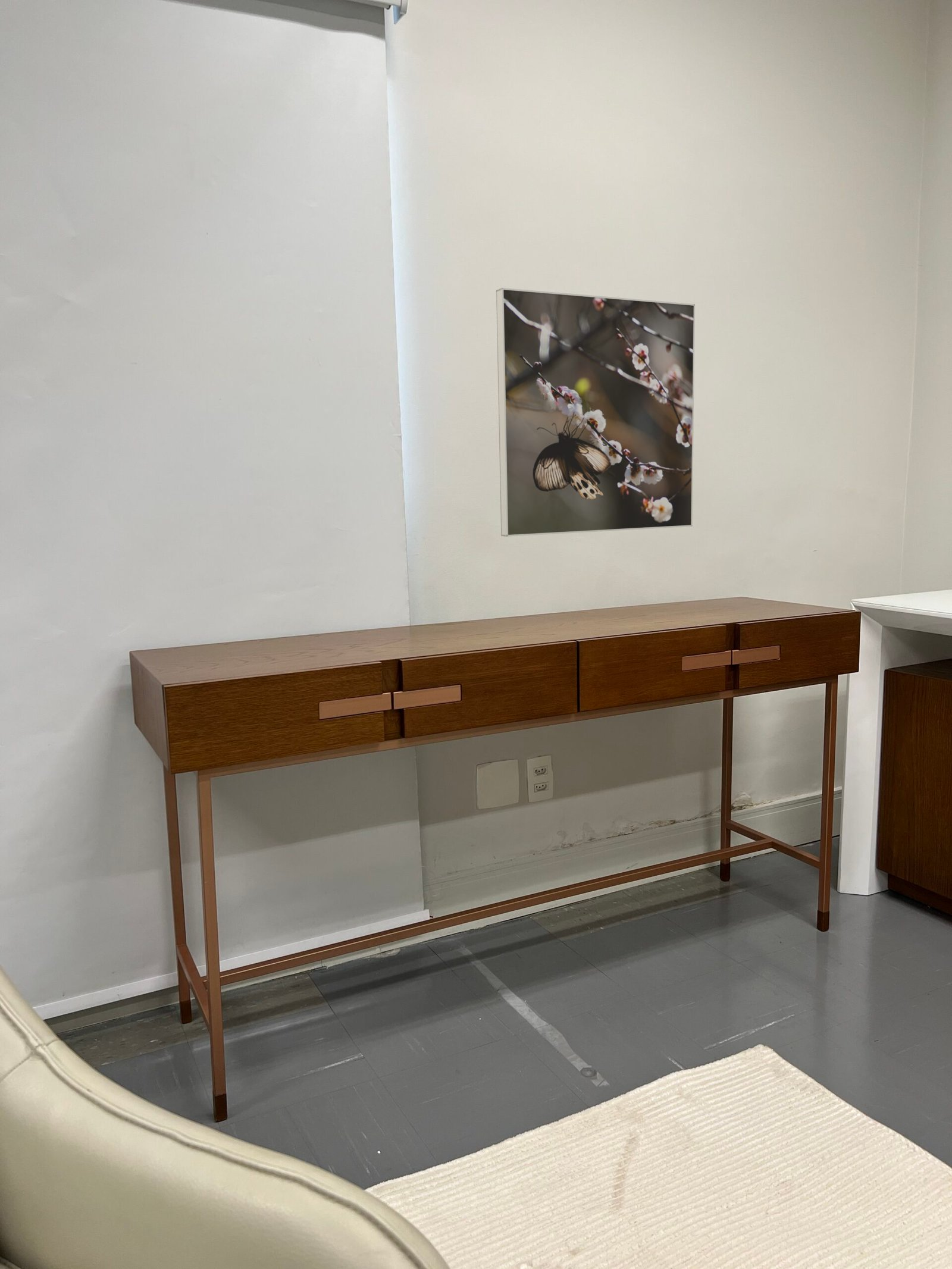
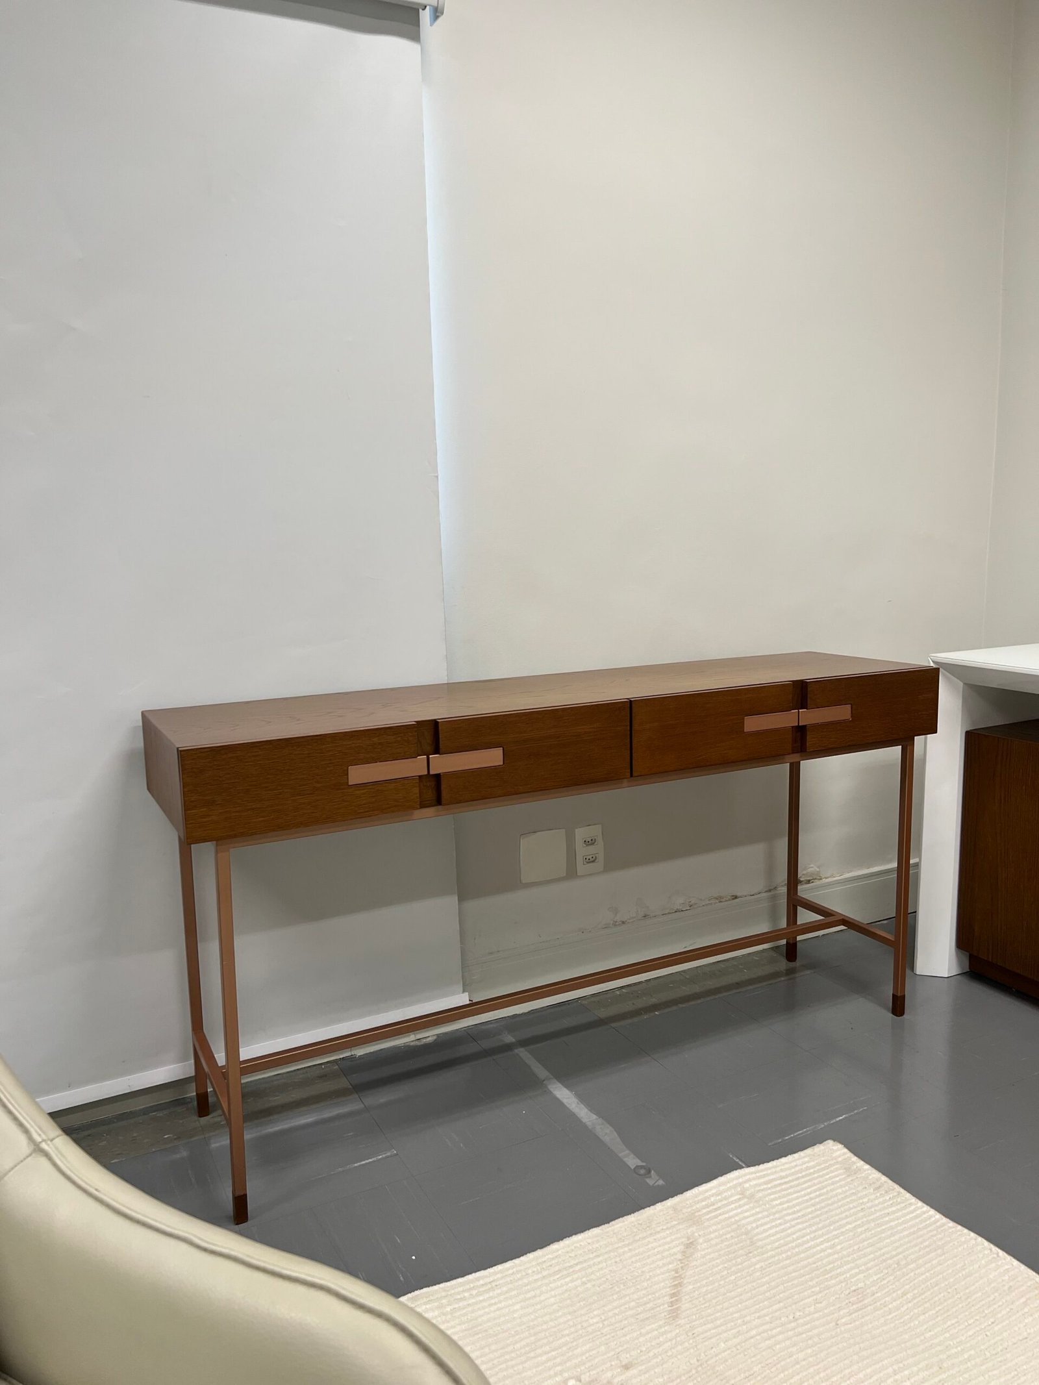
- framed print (601, 416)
